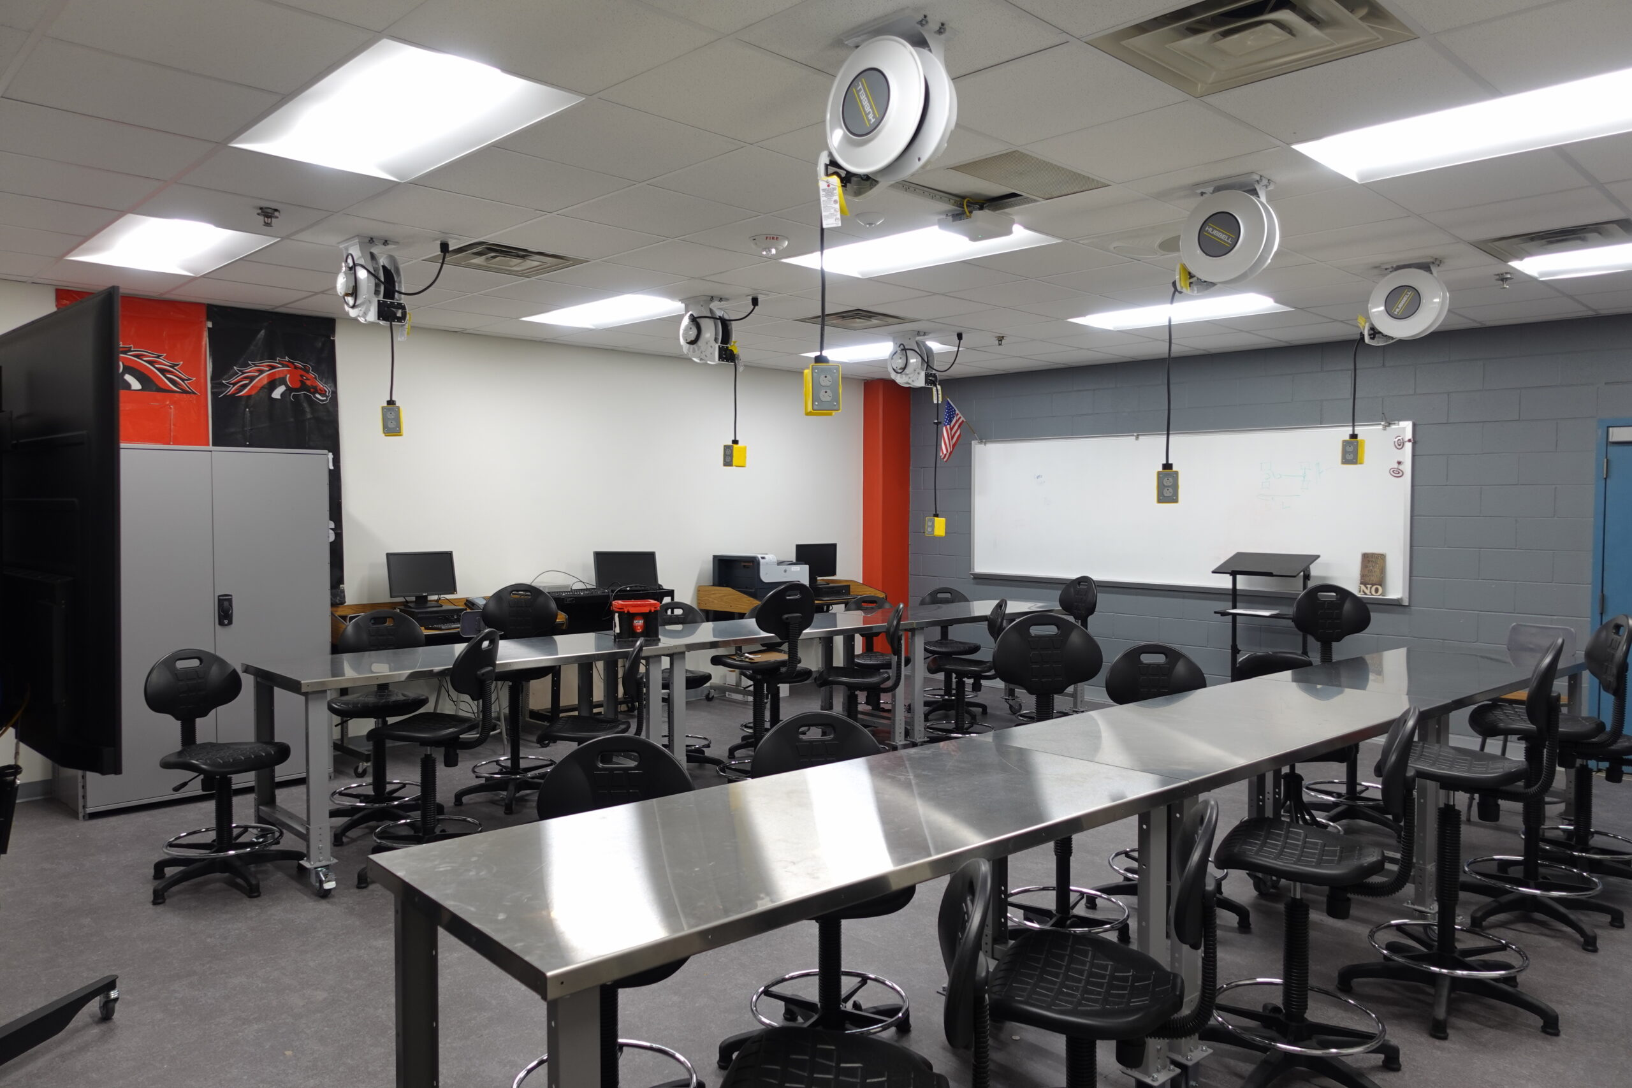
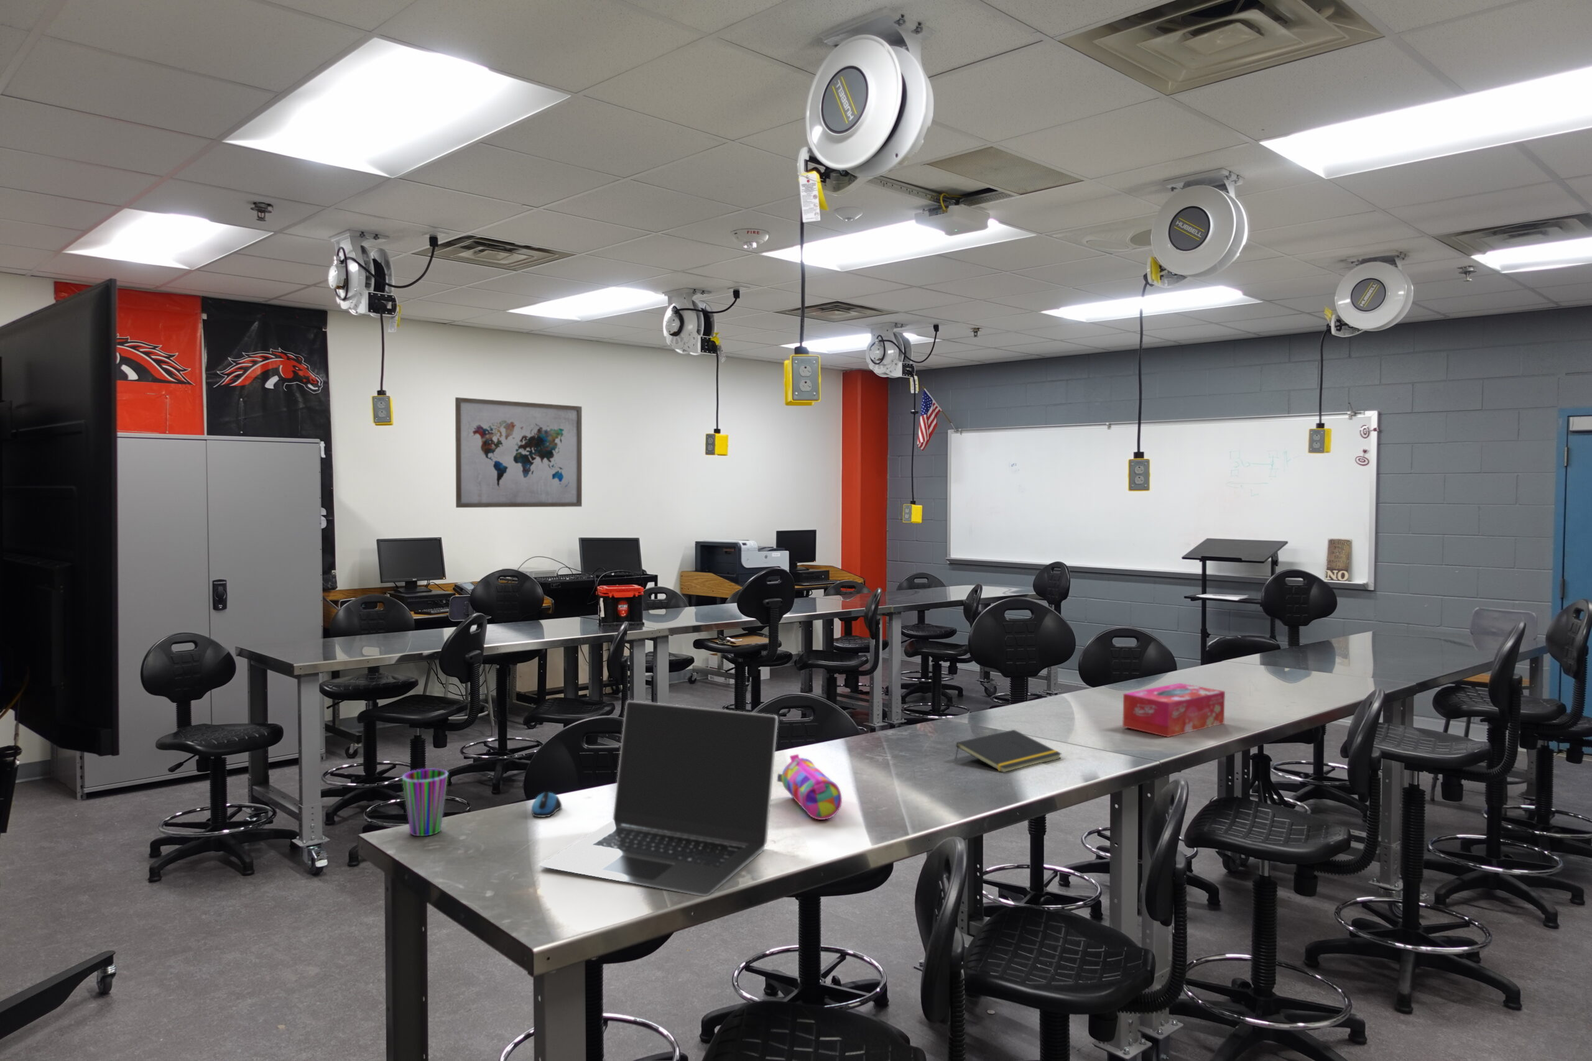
+ wall art (521, 455)
+ notepad (1009, 751)
+ pencil case (809, 786)
+ tissue box (1174, 708)
+ laptop (662, 789)
+ computer mouse (546, 802)
+ cup (425, 803)
